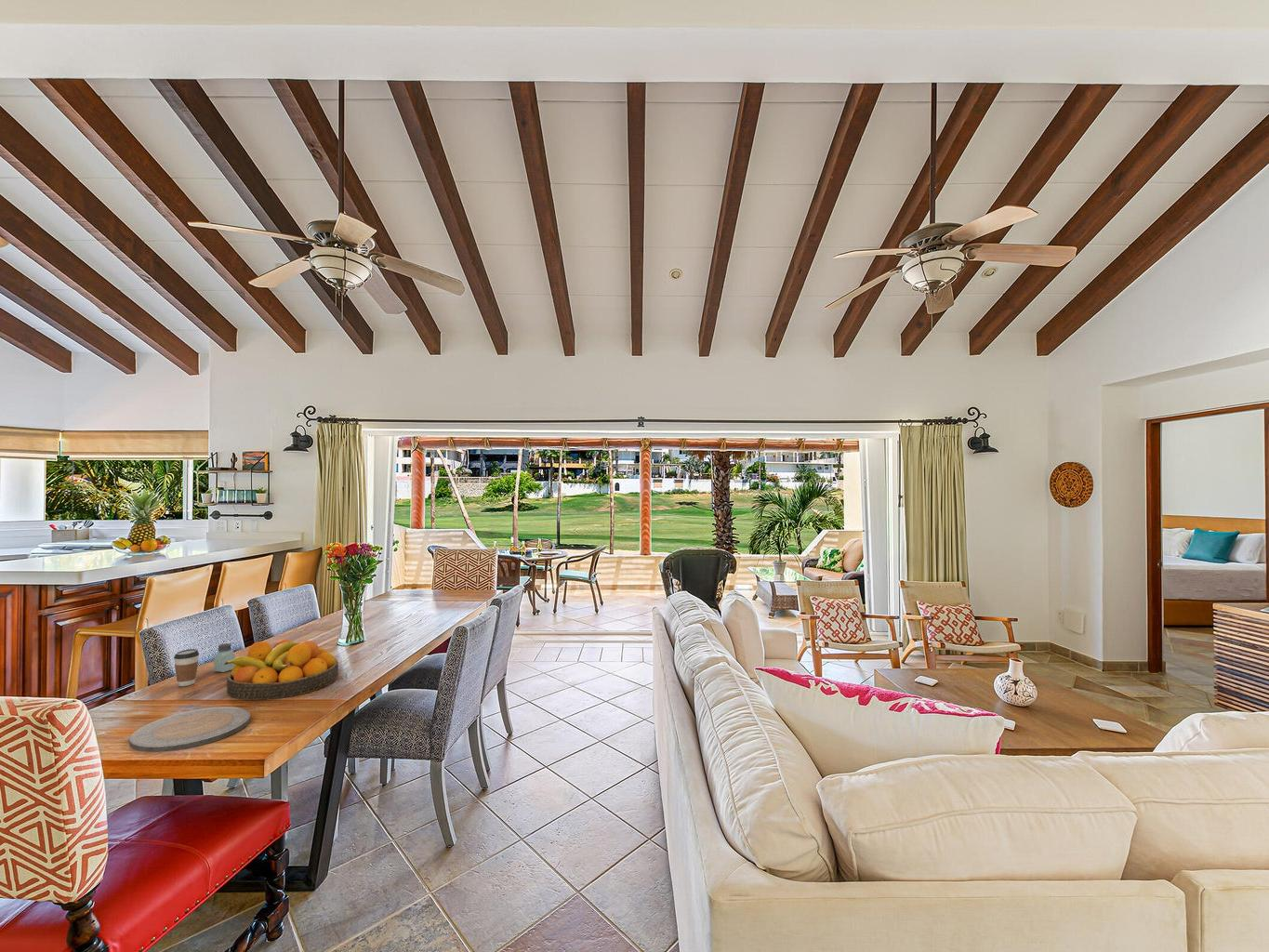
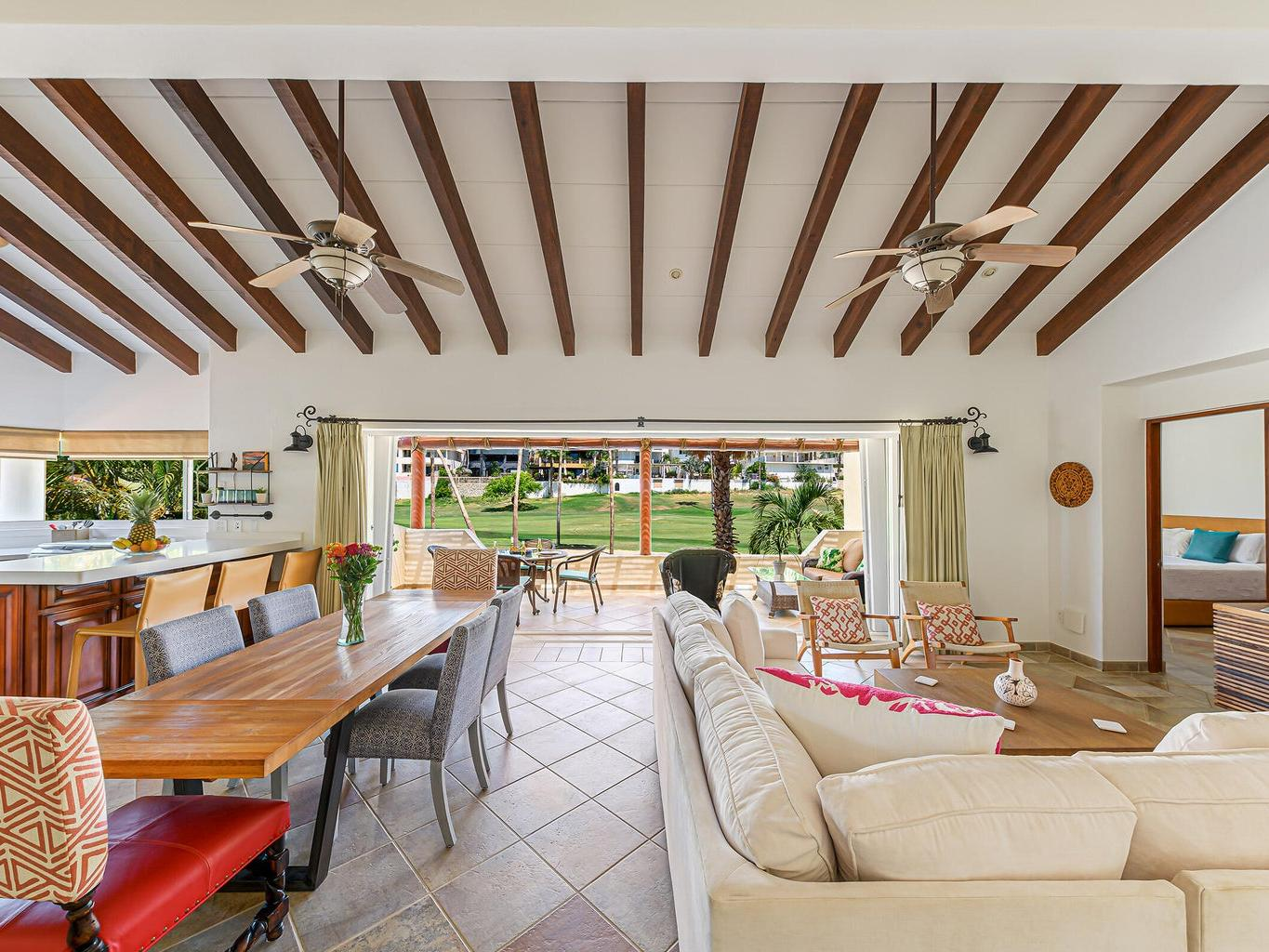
- coffee cup (186, 668)
- fruit bowl (284, 662)
- saltshaker (224, 657)
- plate (192, 727)
